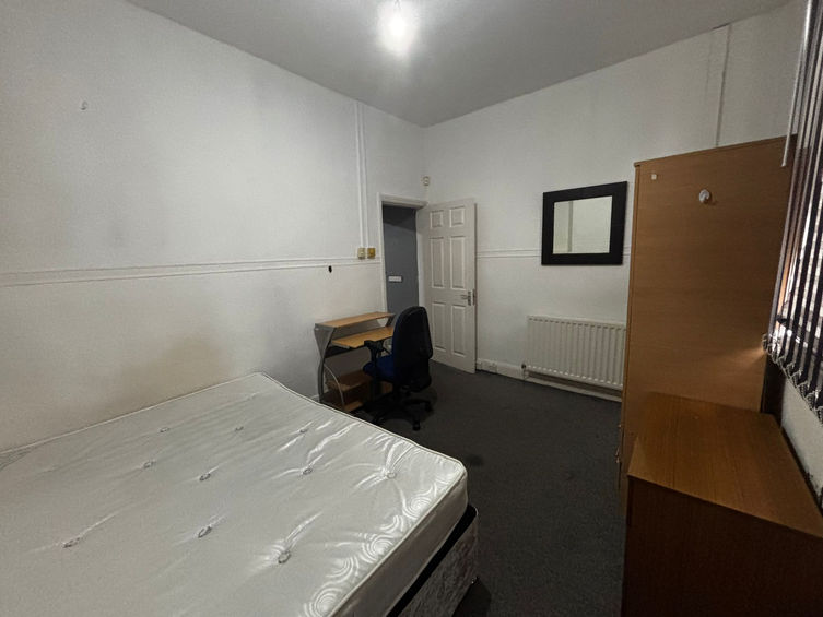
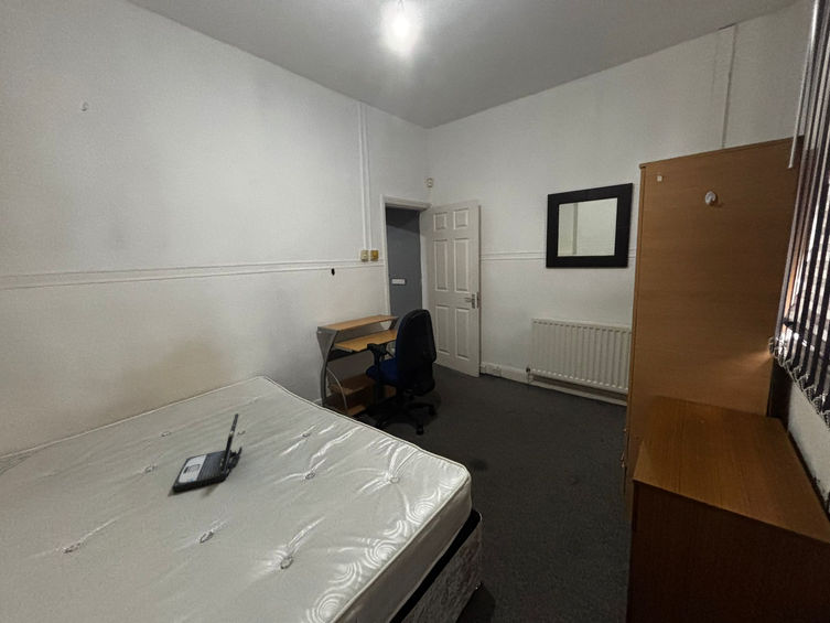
+ laptop (209, 453)
